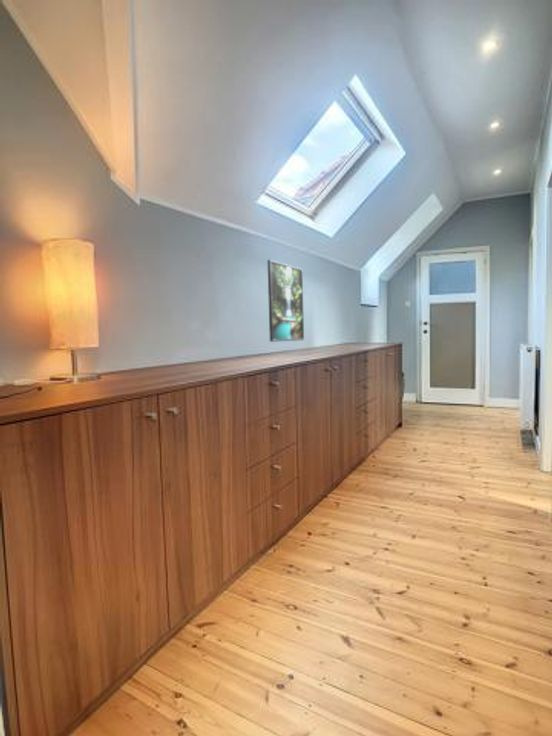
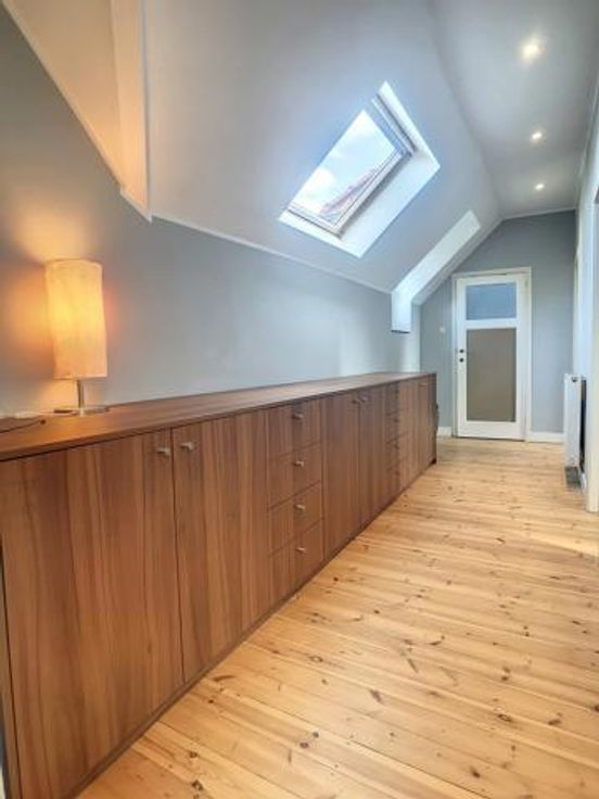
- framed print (287, 303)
